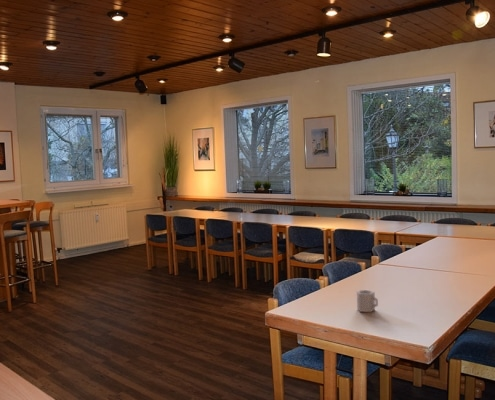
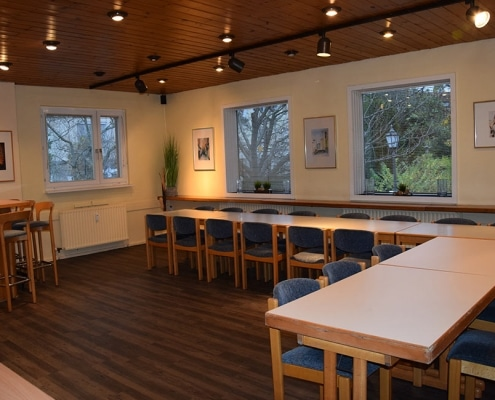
- cup (367, 301)
